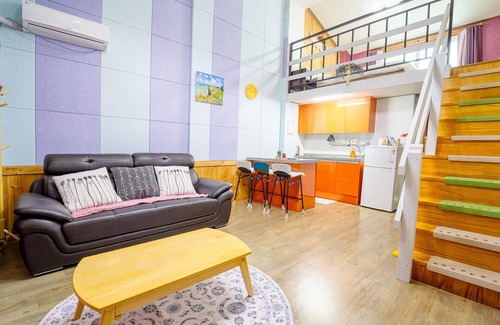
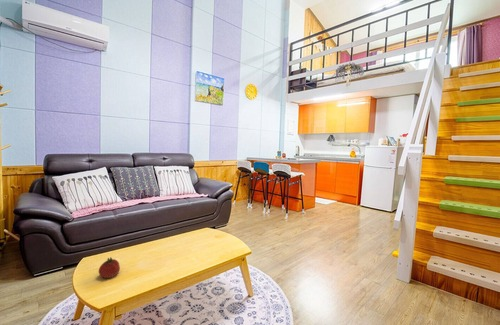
+ fruit (109, 266)
